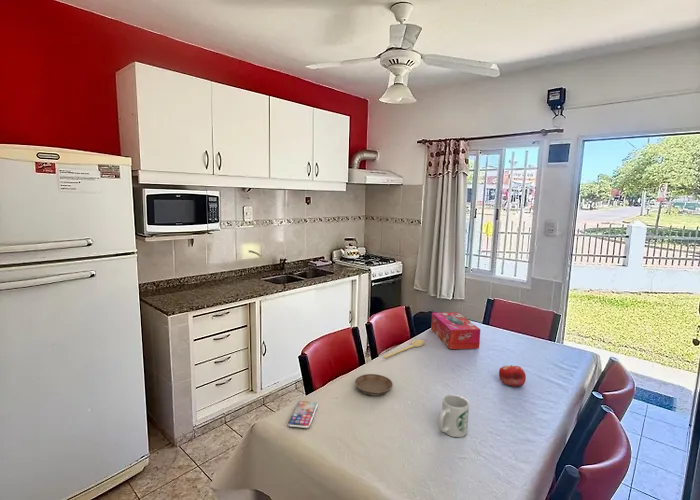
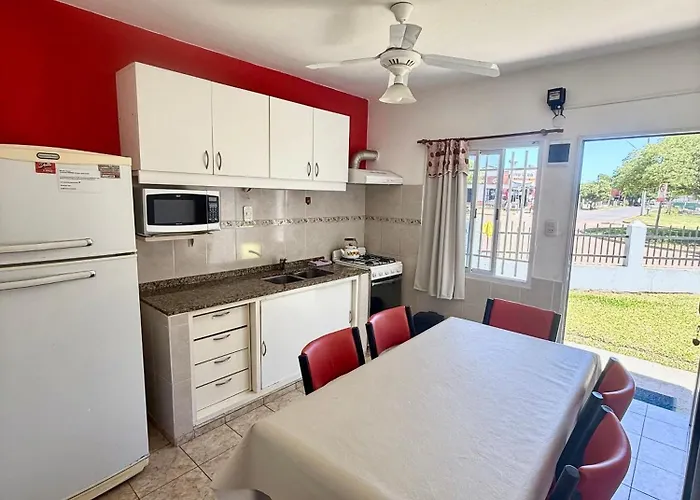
- spoon (404, 348)
- saucer (373, 385)
- fruit (512, 374)
- smartphone (303, 414)
- mug (451, 417)
- tissue box (454, 329)
